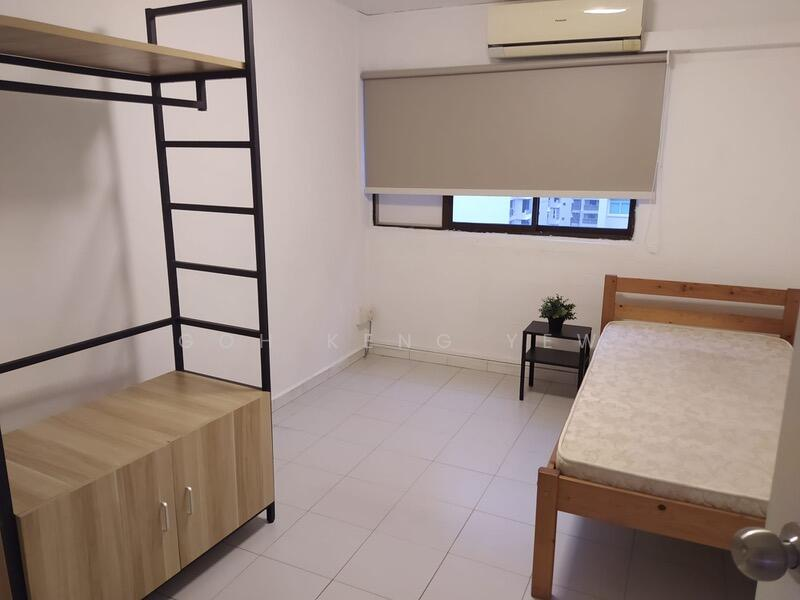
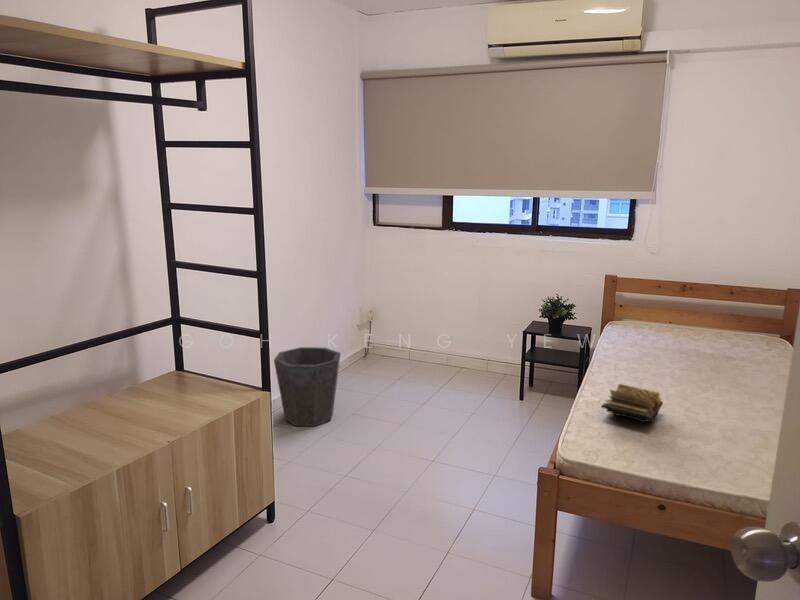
+ waste bin (308, 386)
+ book (632, 403)
